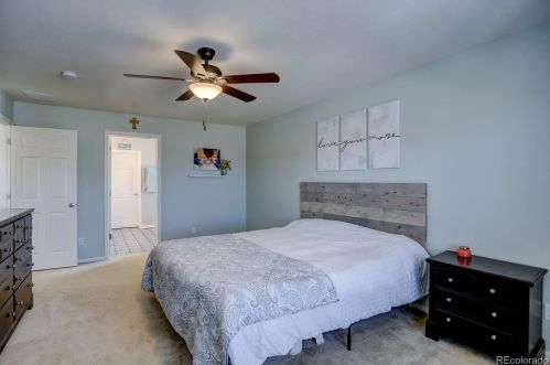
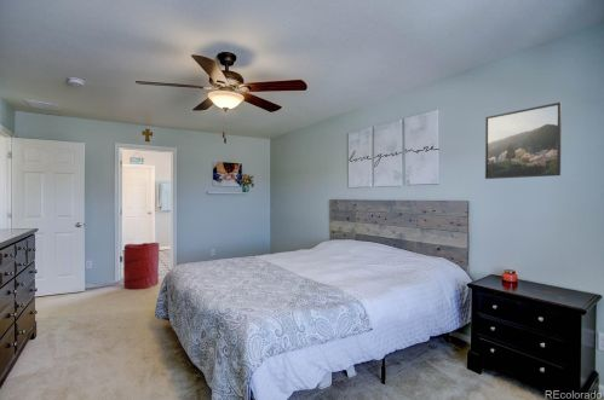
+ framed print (519, 144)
+ laundry hamper (142, 263)
